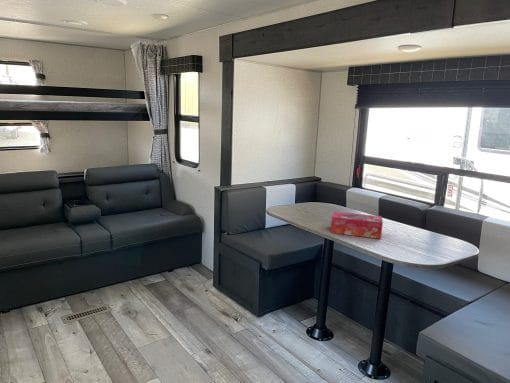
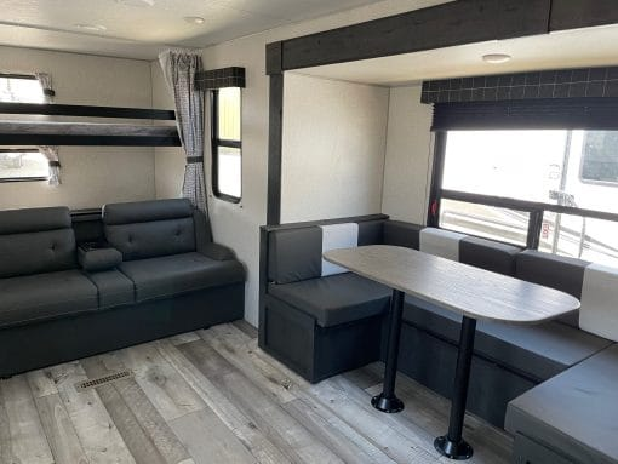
- tissue box (356, 224)
